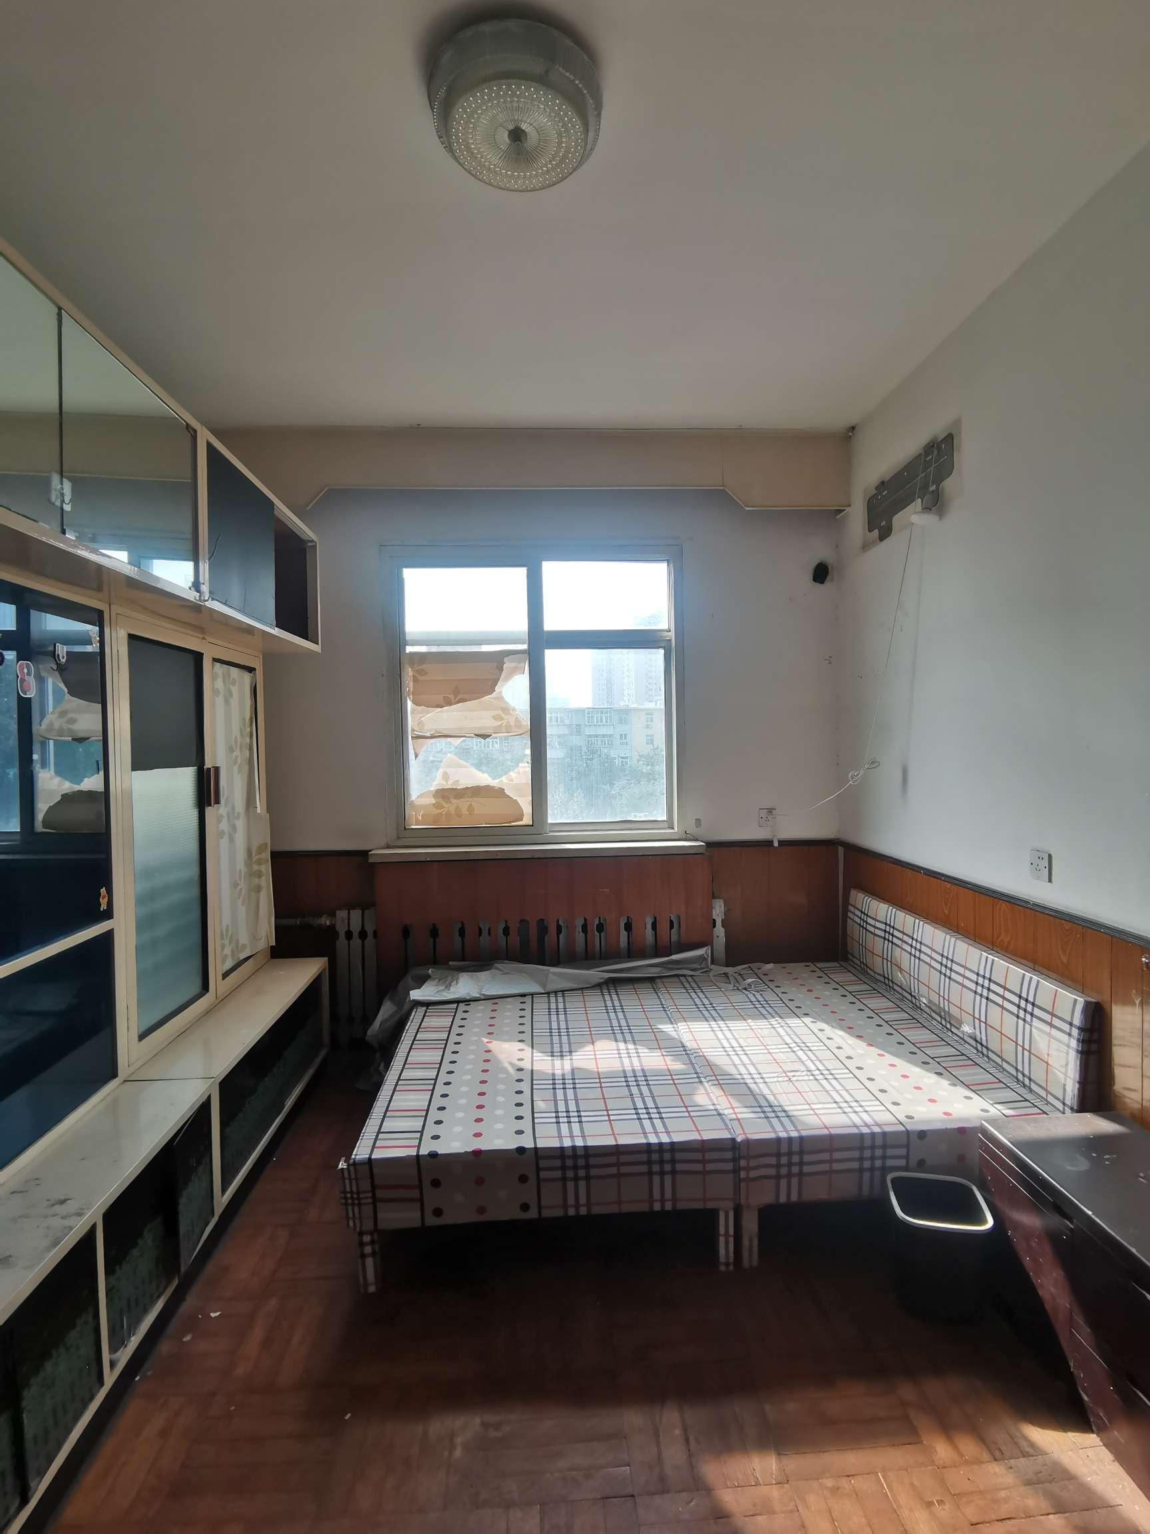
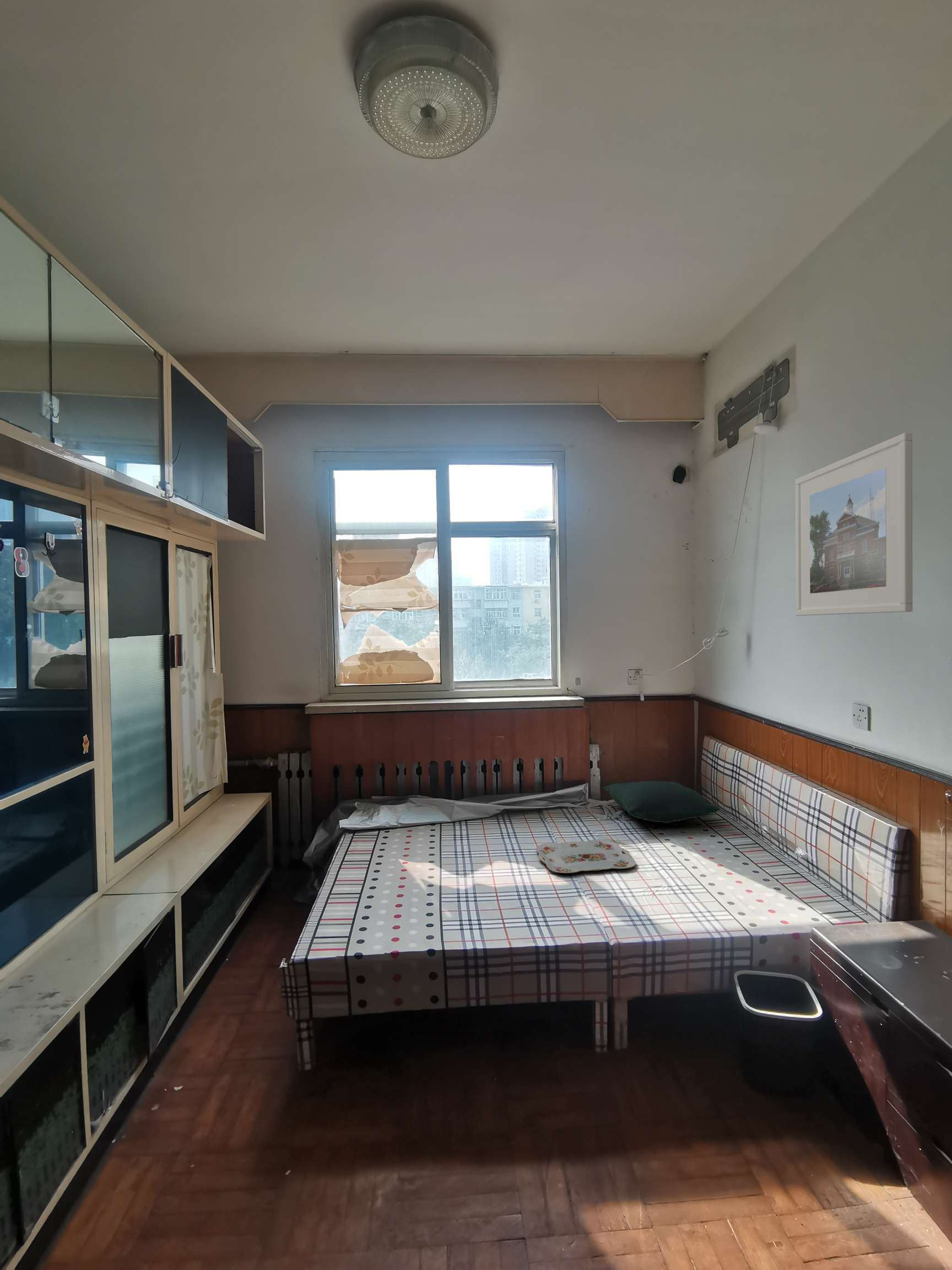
+ serving tray (584, 856)
+ pillow (657, 799)
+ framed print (846, 536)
